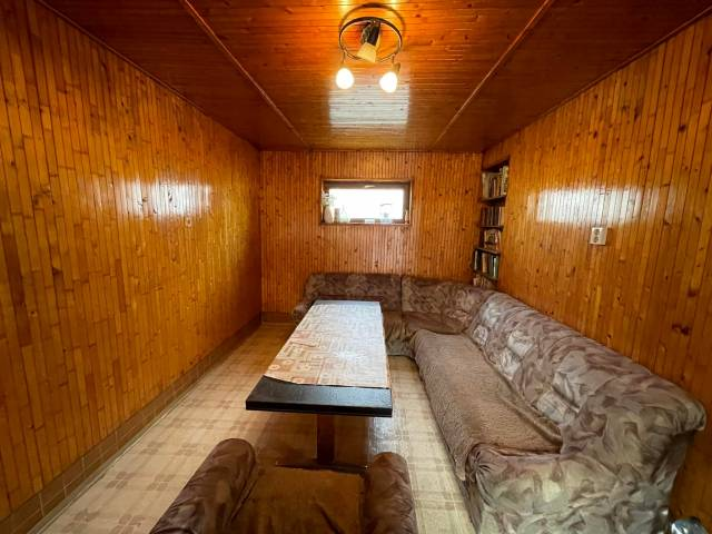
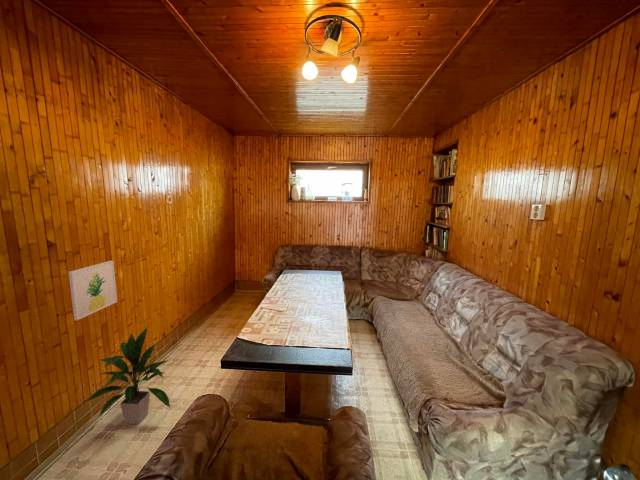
+ indoor plant (135, 379)
+ wall art (95, 288)
